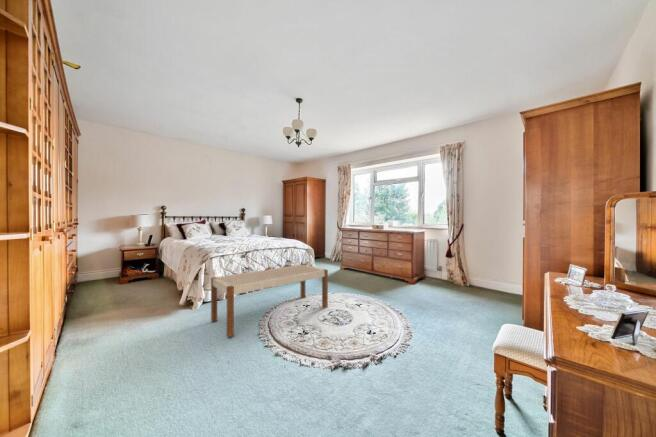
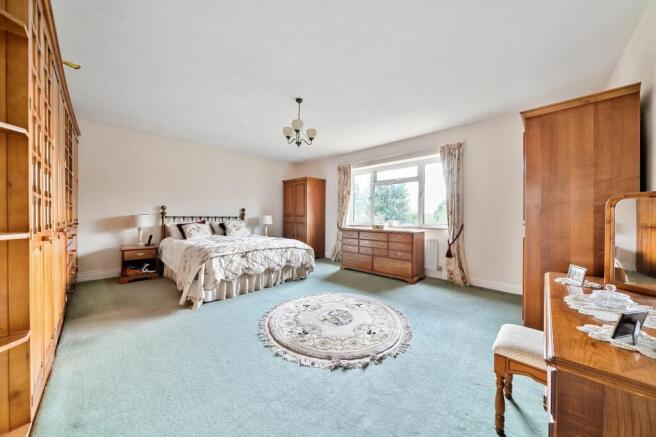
- bench (273, 286)
